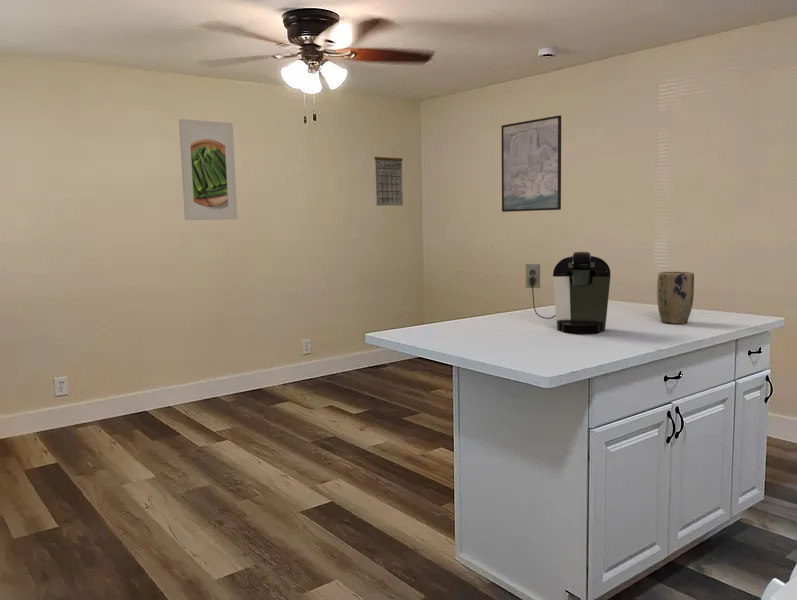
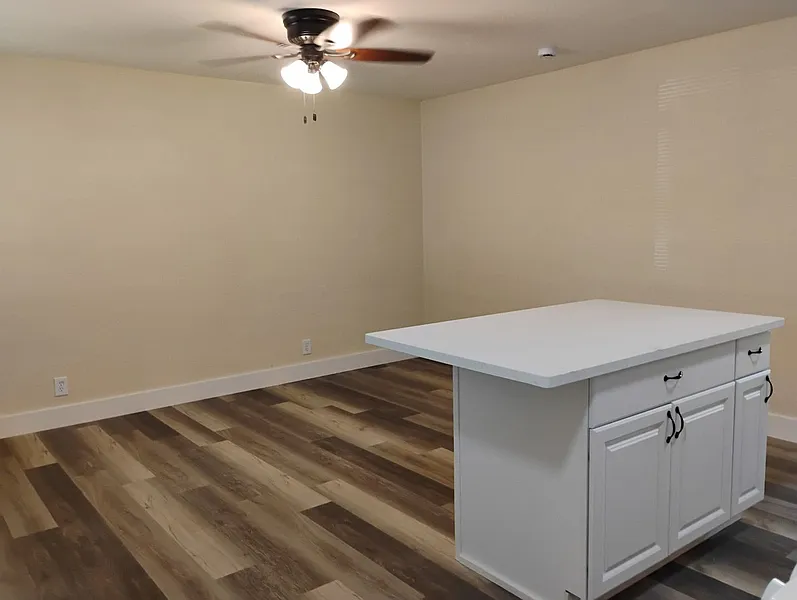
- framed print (530, 166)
- coffee maker (565, 290)
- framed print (209, 170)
- plant pot (675, 297)
- calendar (389, 175)
